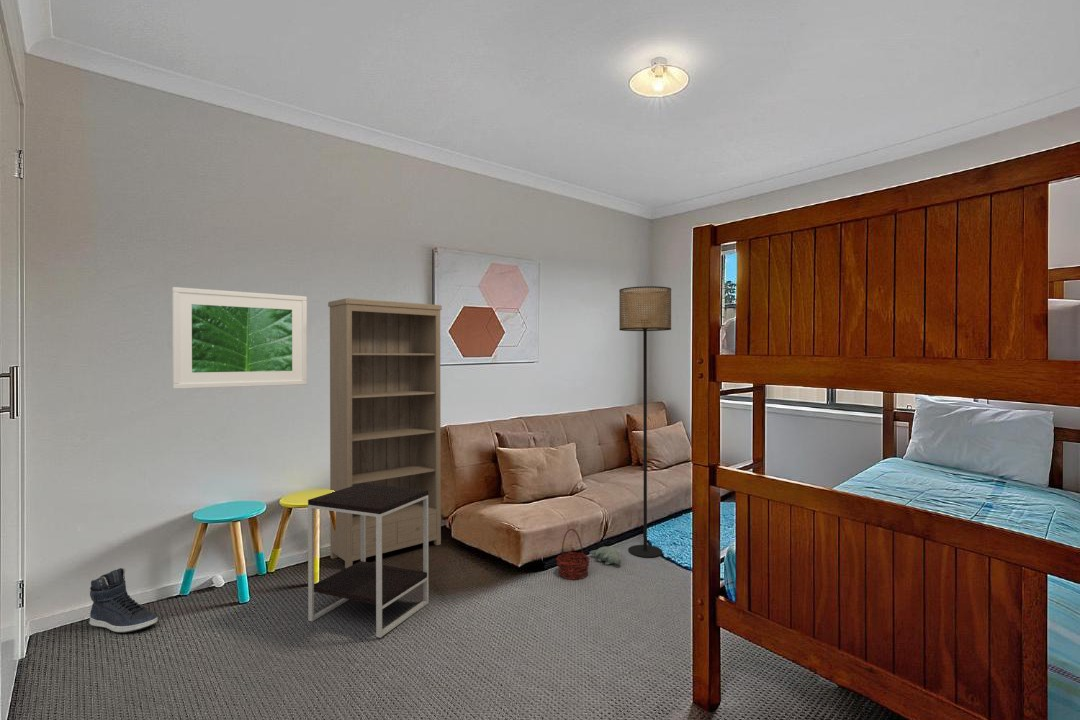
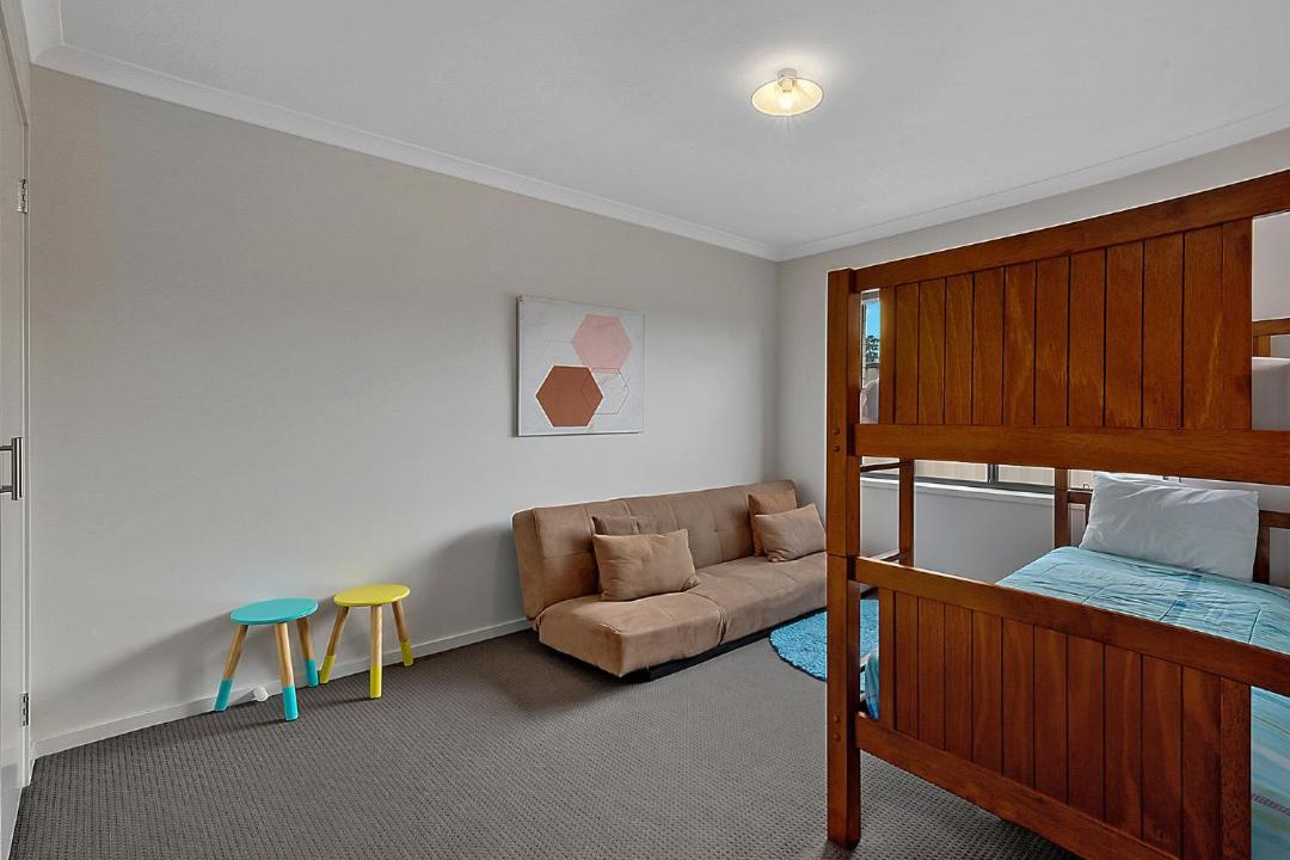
- bookshelf (387, 427)
- floor lamp (645, 420)
- plush toy (608, 554)
- basket (573, 552)
- sneaker (123, 597)
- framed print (244, 339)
- side table (365, 553)
